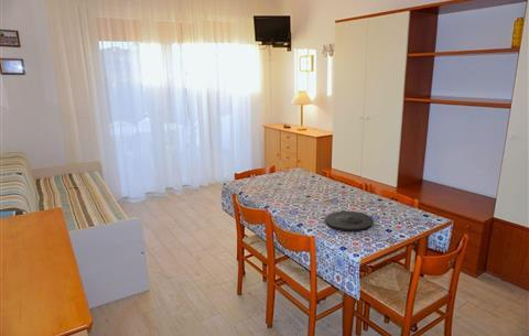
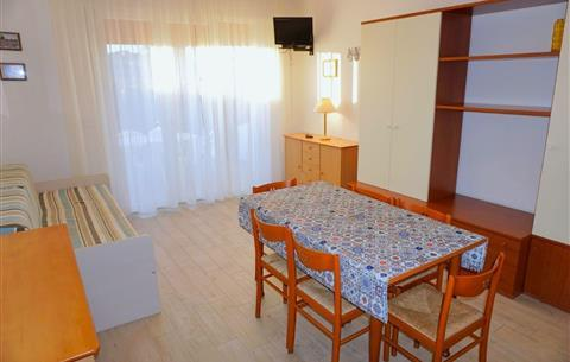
- plate (348, 218)
